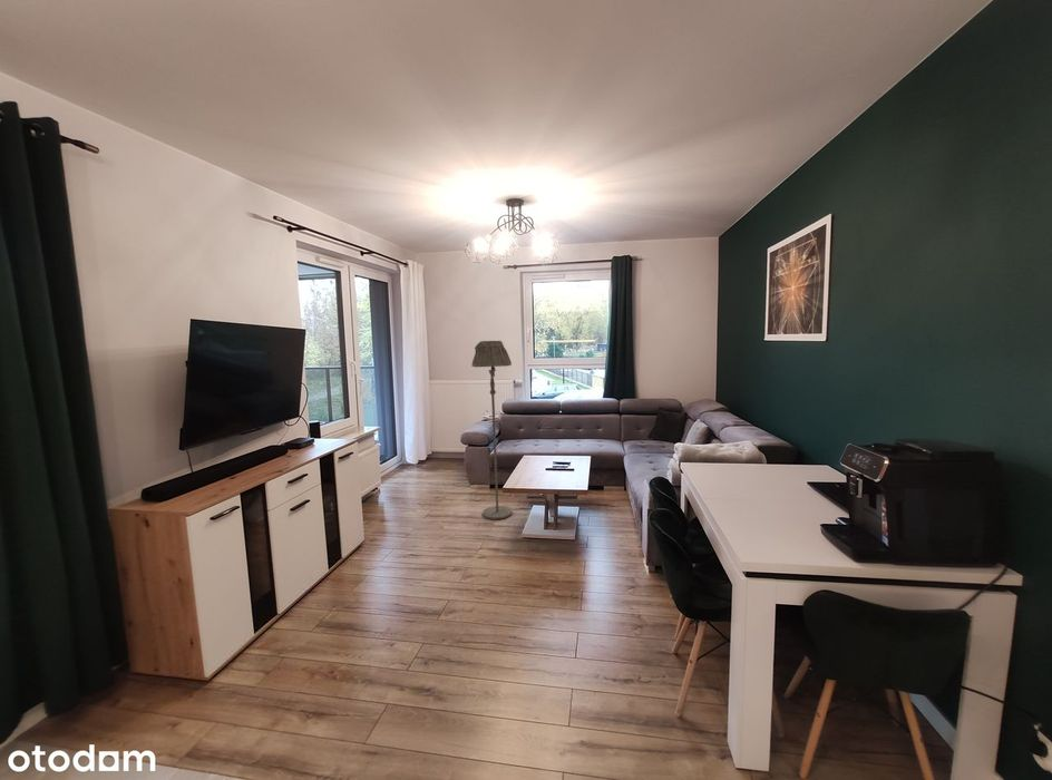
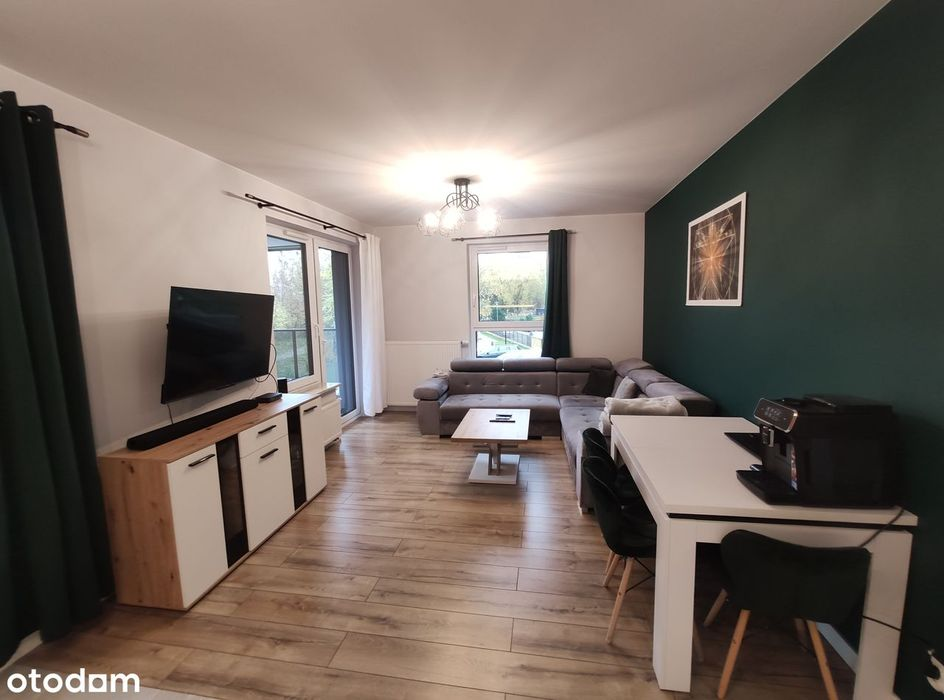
- floor lamp (494, 428)
